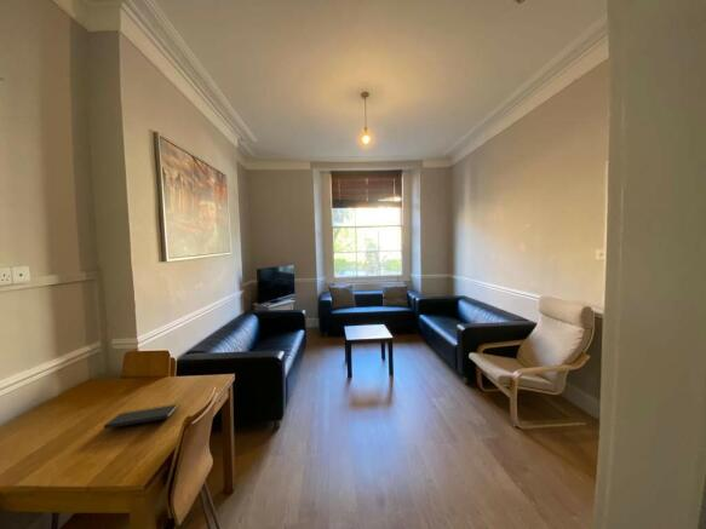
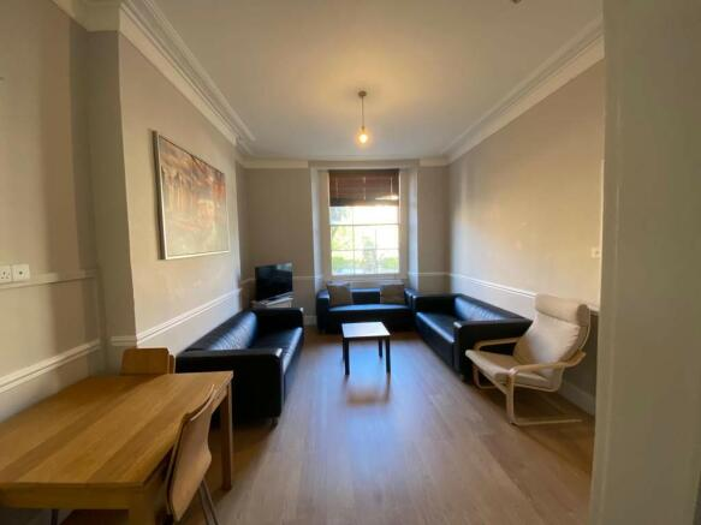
- notepad (144, 414)
